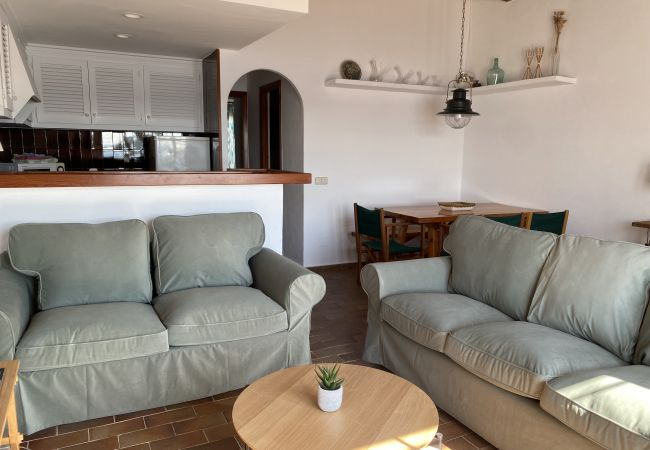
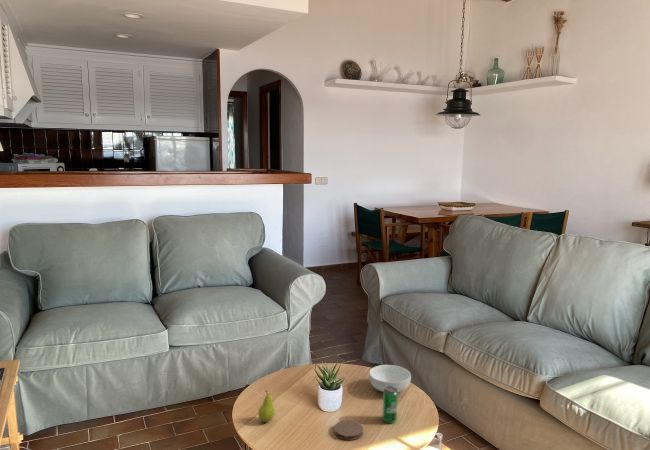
+ coaster (348, 429)
+ fruit (266, 405)
+ beverage can (390, 404)
+ cereal bowl (389, 381)
